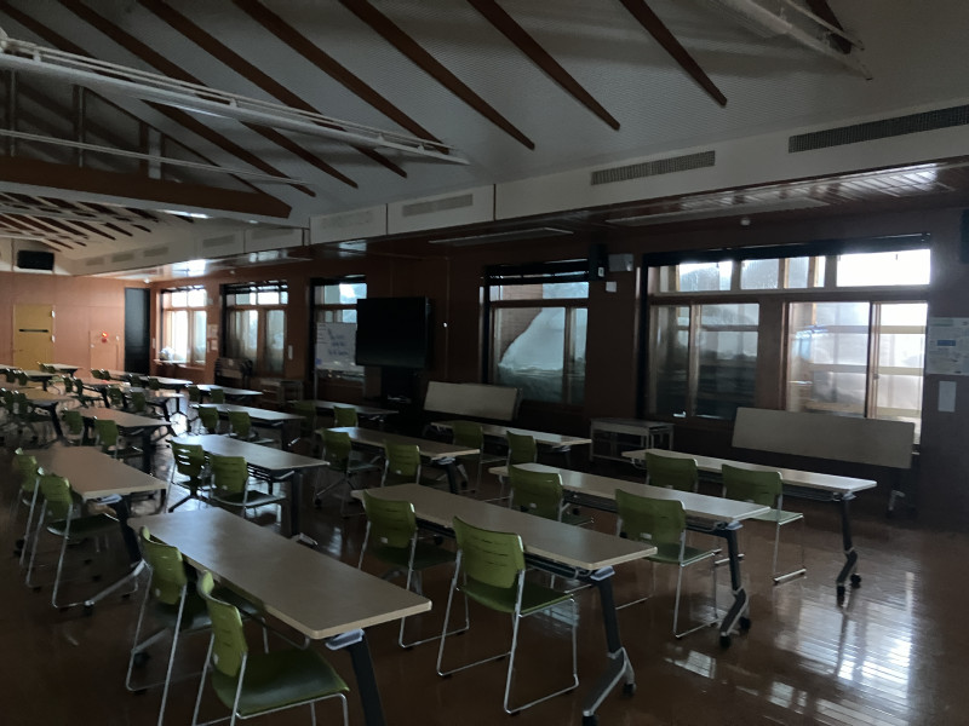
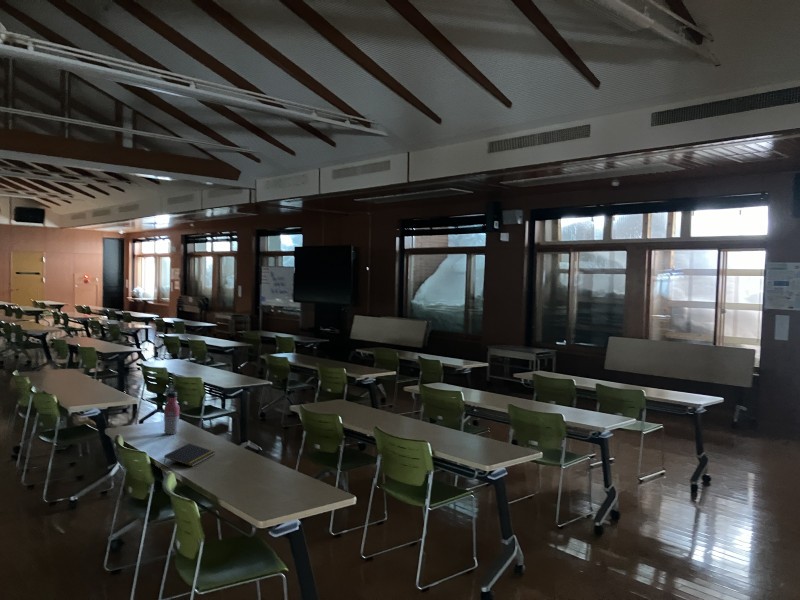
+ water bottle (171, 413)
+ notepad (190, 454)
